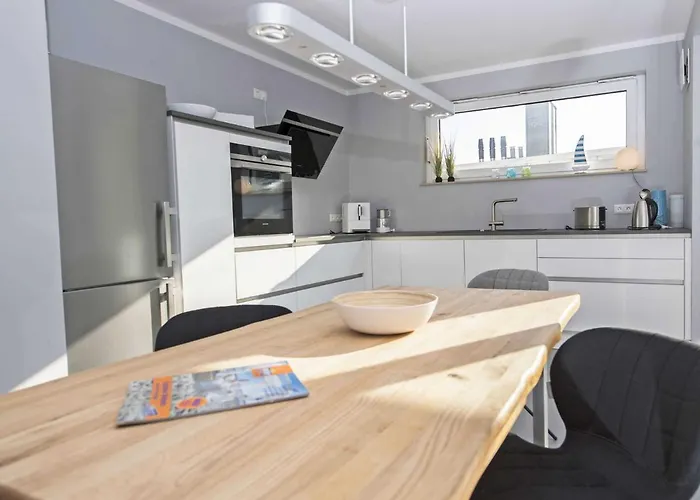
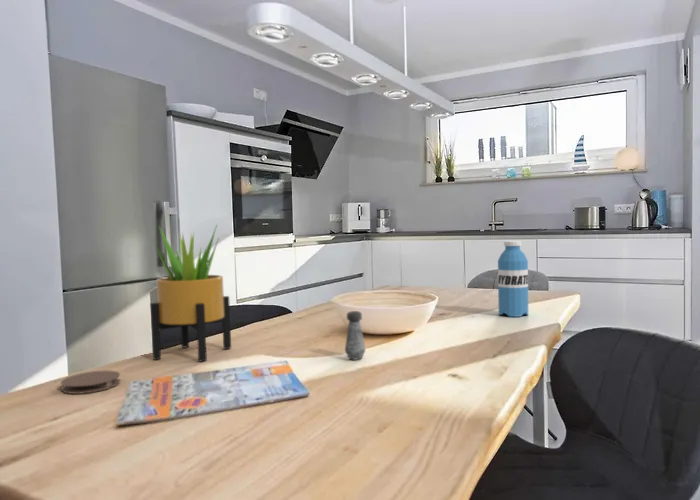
+ potted plant (190, 288)
+ salt shaker (354, 334)
+ water bottle (512, 277)
+ coaster (91, 381)
